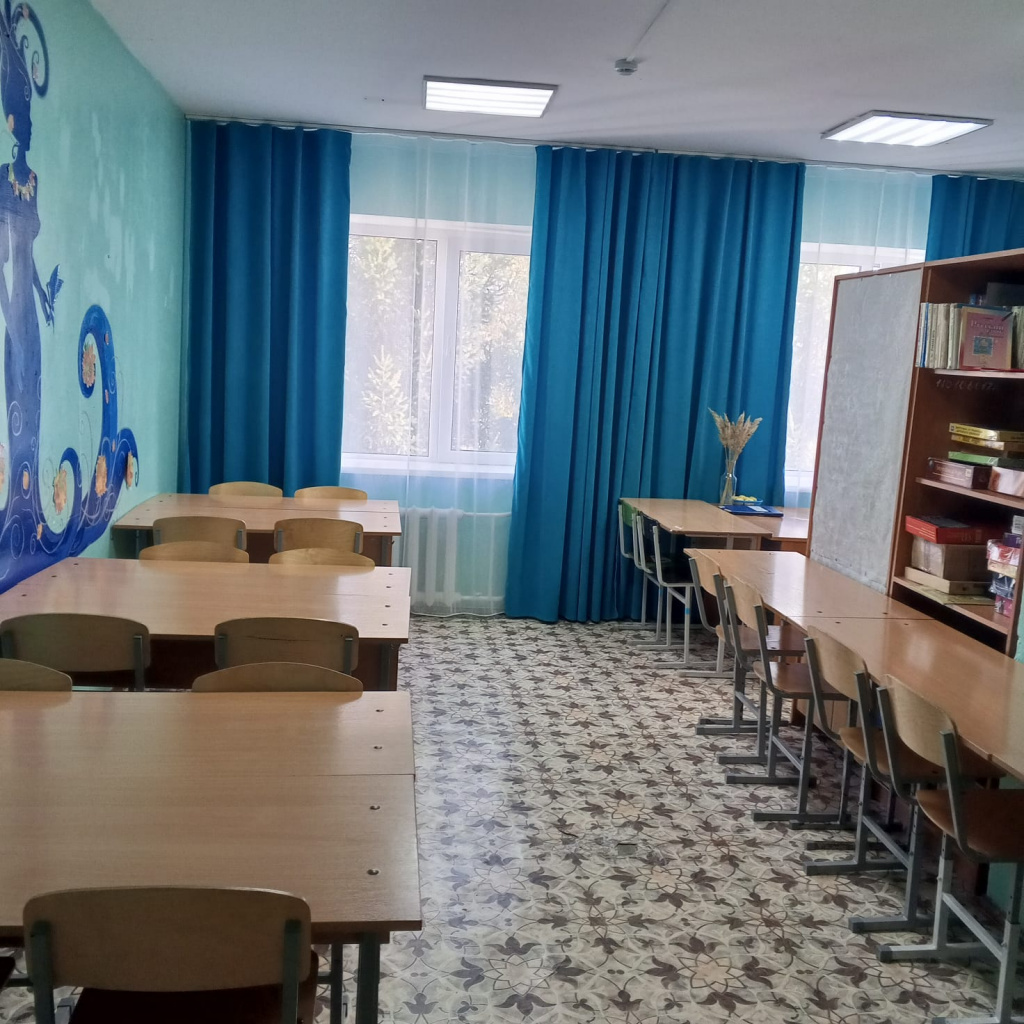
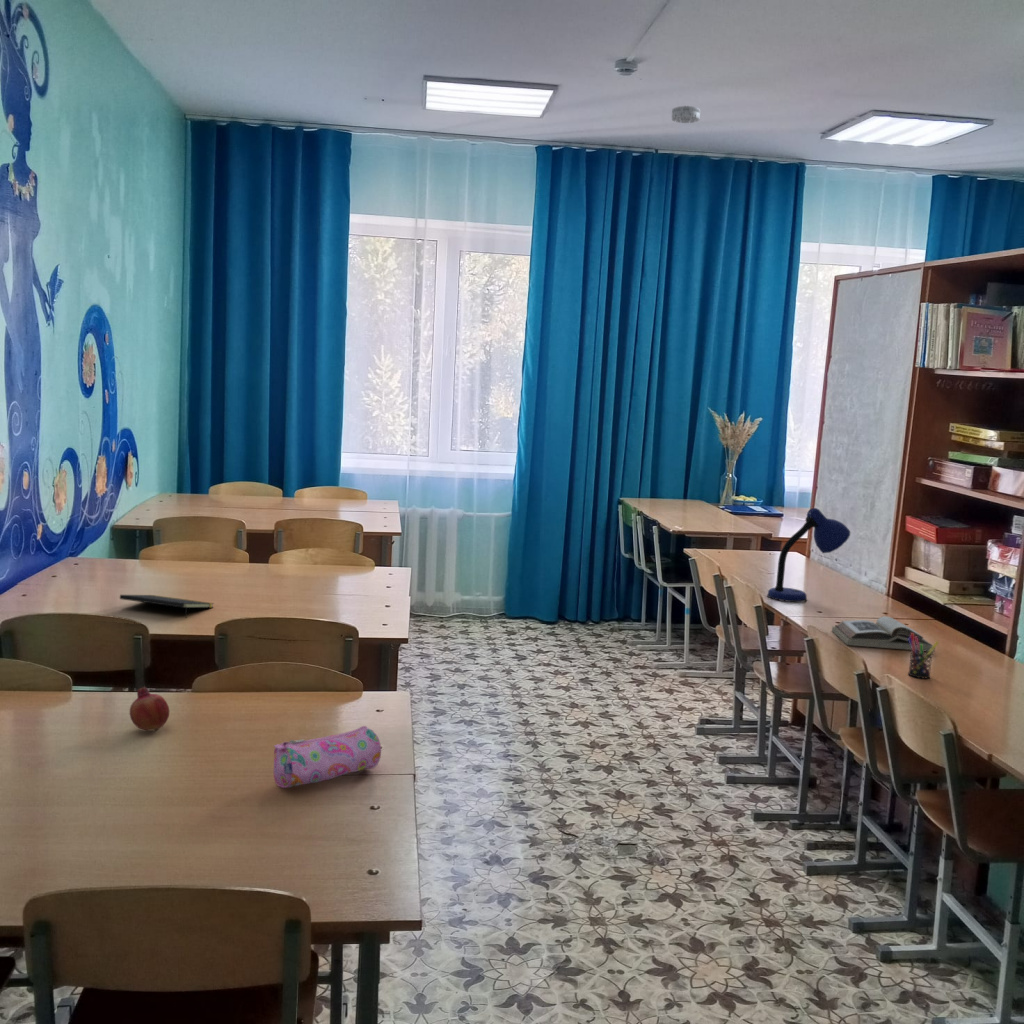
+ book (882, 630)
+ pen holder (919, 655)
+ desk lamp (817, 546)
+ pencil case (326, 756)
+ fruit (149, 709)
+ smoke detector (685, 114)
+ notepad (167, 601)
